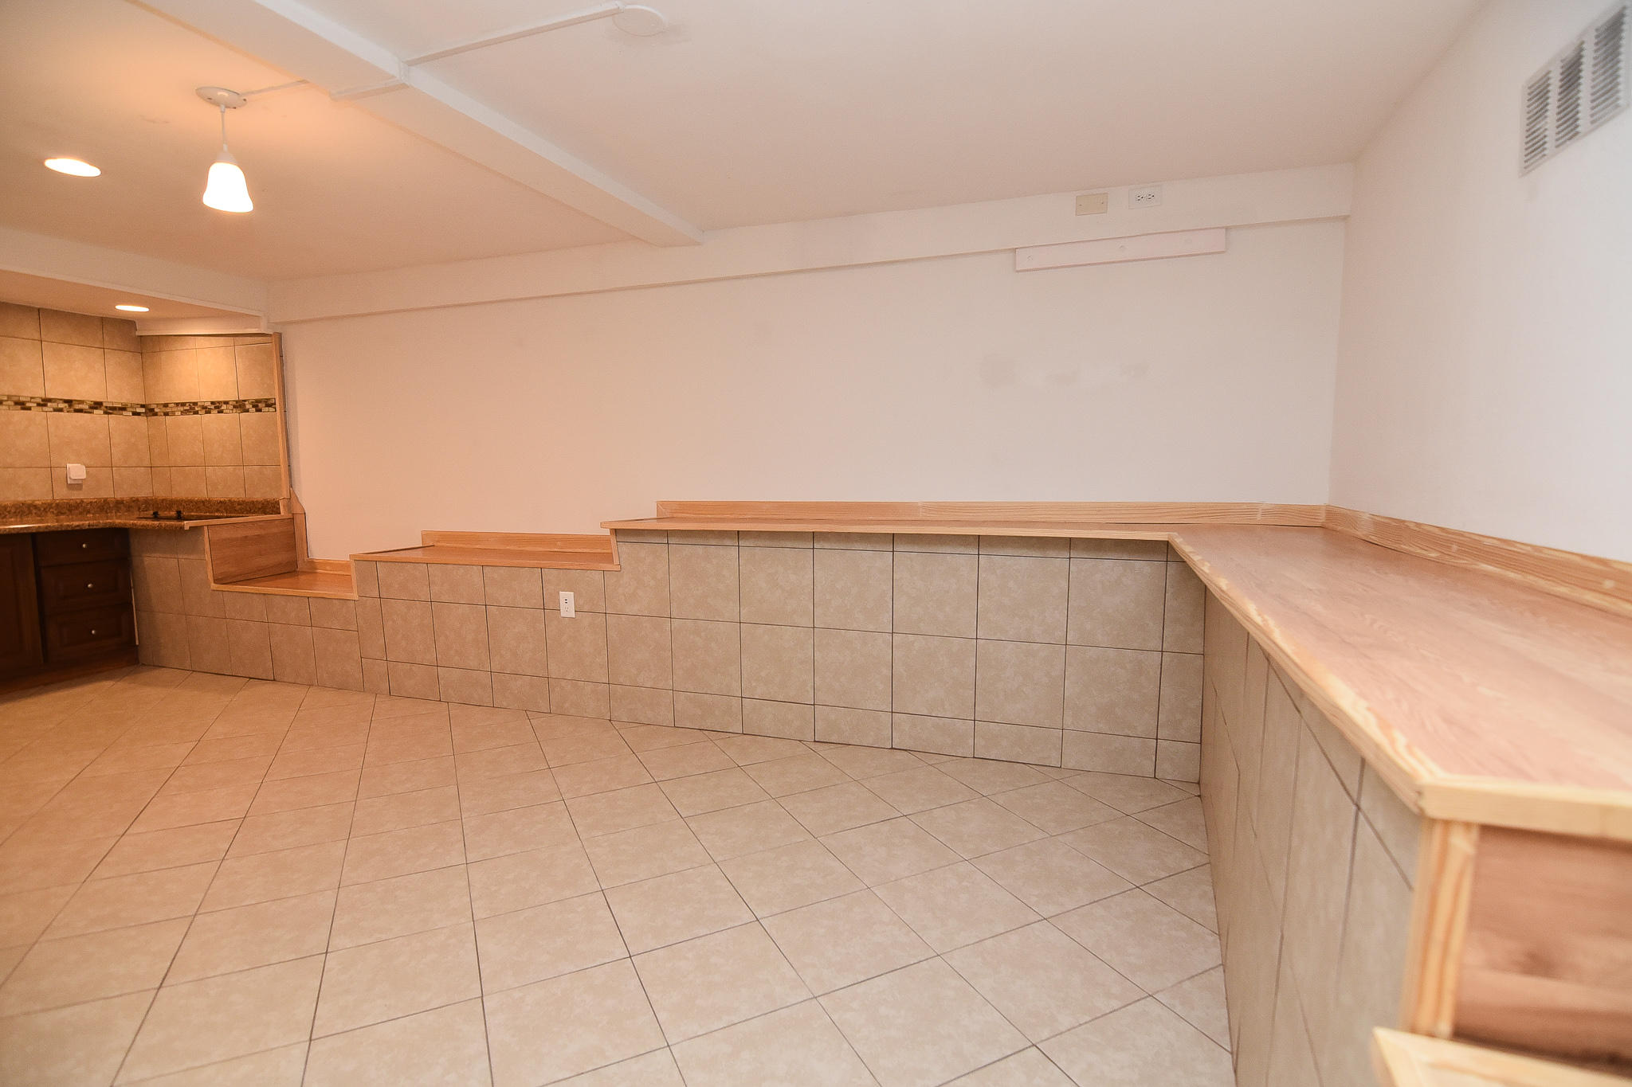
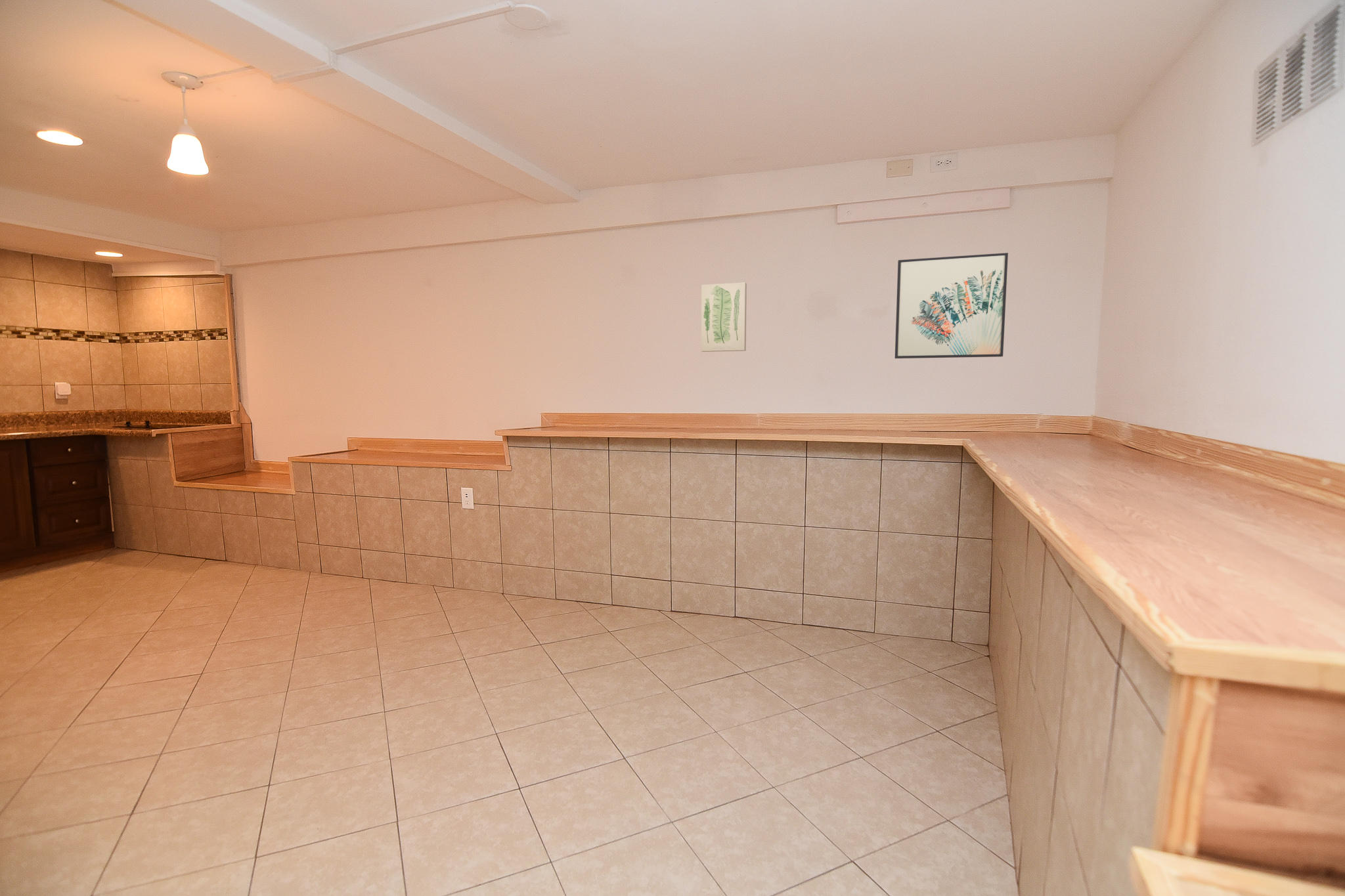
+ wall art (723, 318)
+ wall art (949, 307)
